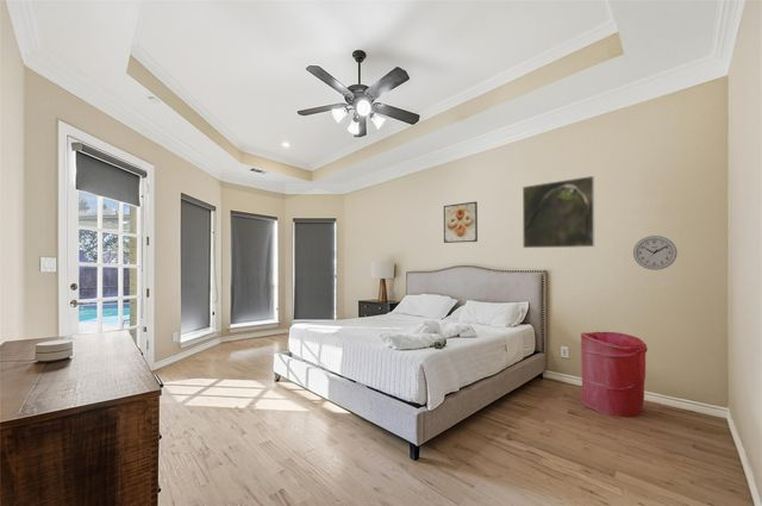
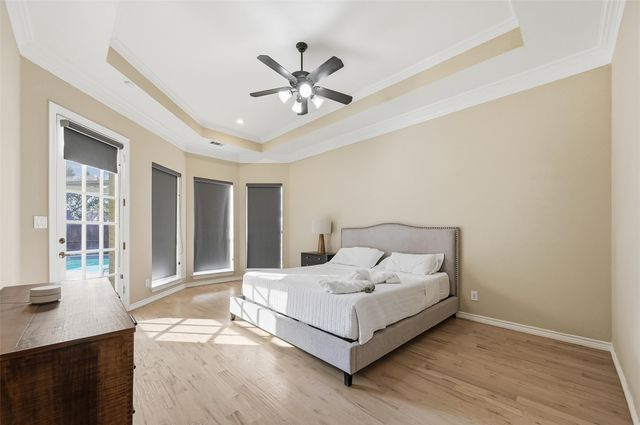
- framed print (556, 214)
- laundry hamper (612, 370)
- wall clock (654, 252)
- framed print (460, 223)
